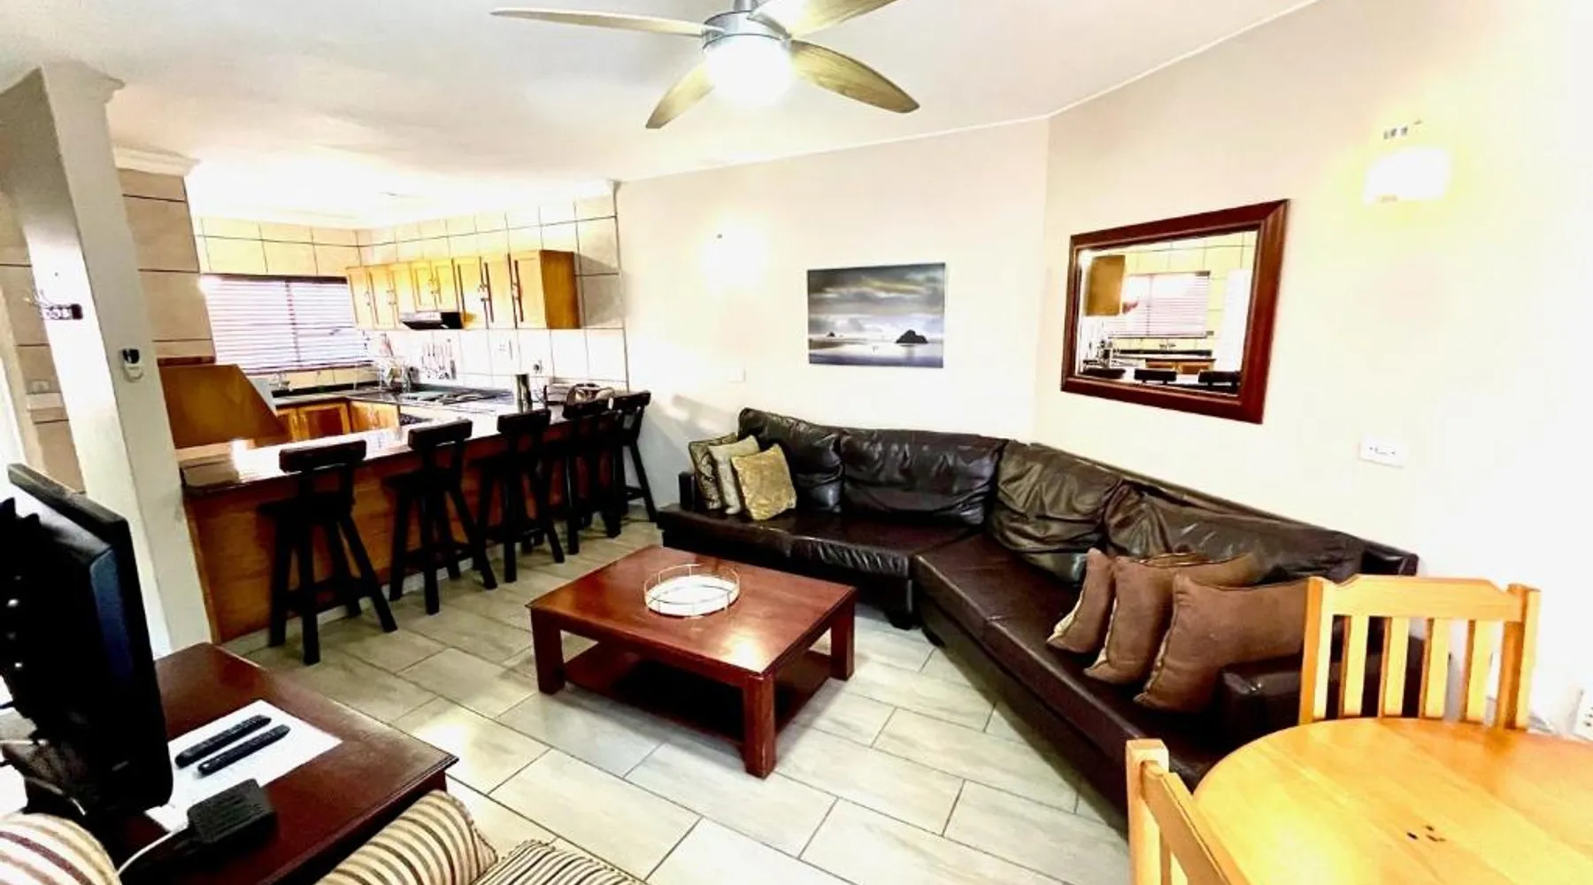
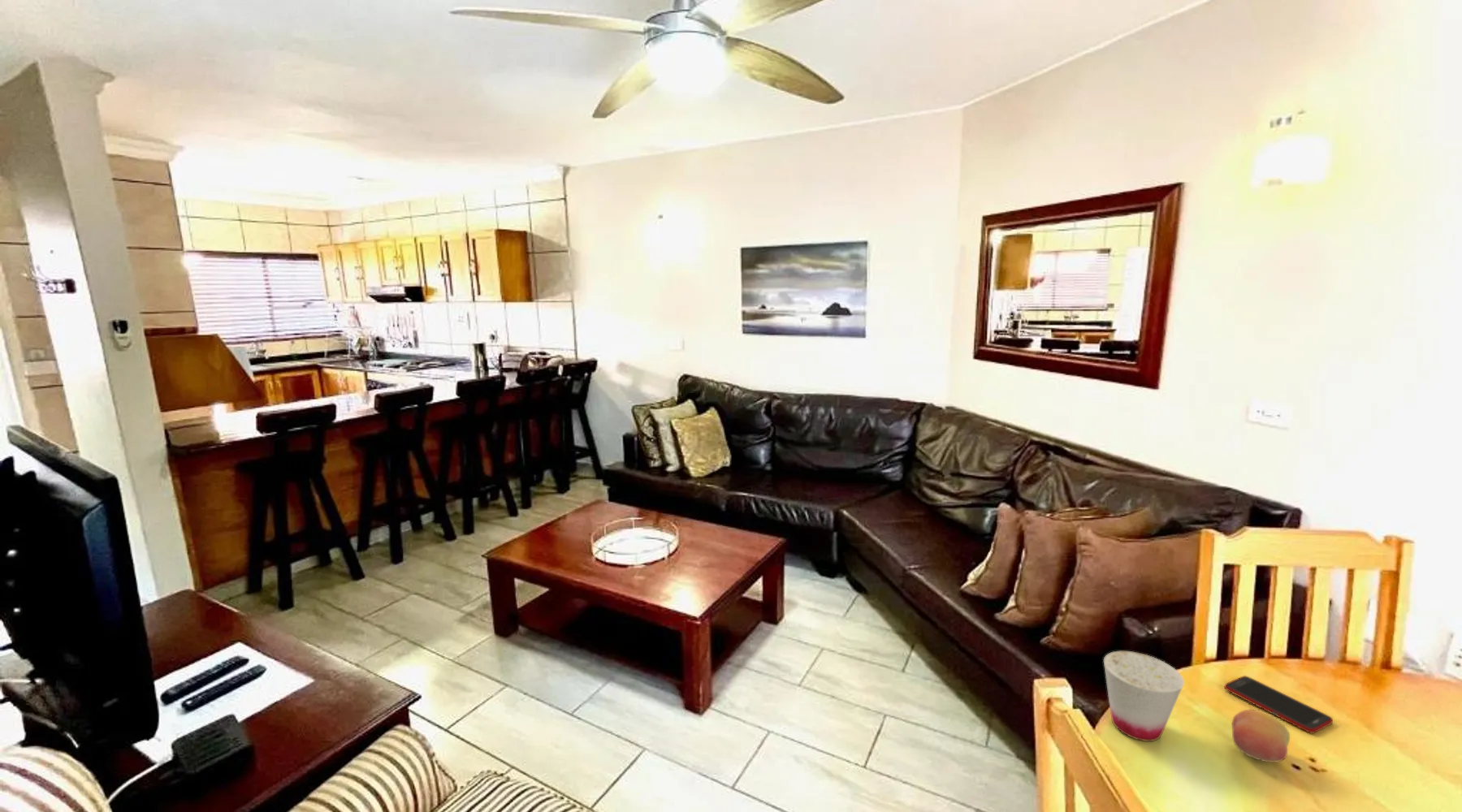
+ cell phone (1276, 702)
+ cup (1139, 698)
+ fruit (1259, 734)
